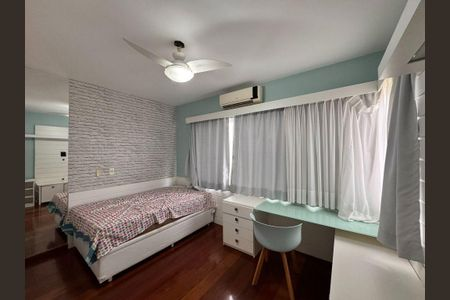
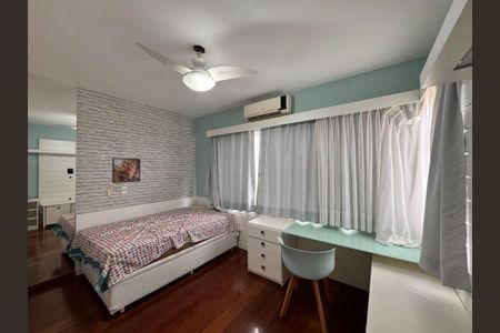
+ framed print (127, 170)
